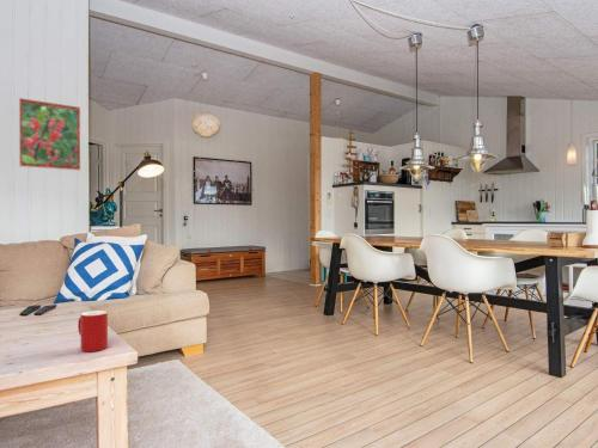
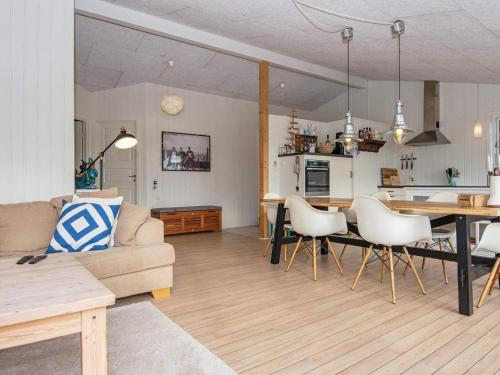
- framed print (50, 135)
- cup (92, 329)
